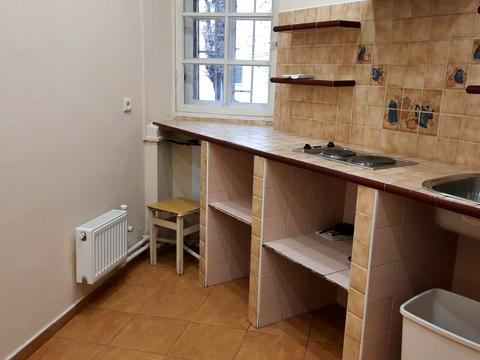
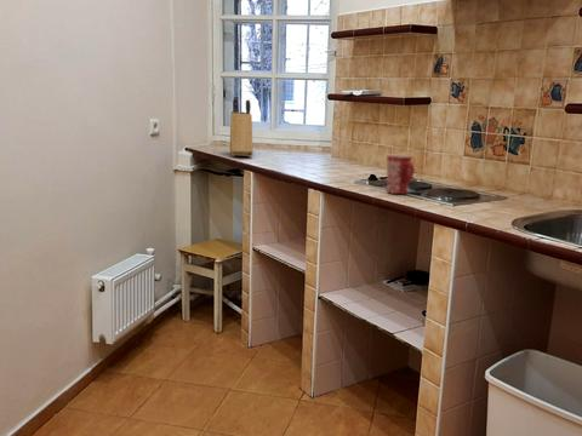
+ mug (400, 174)
+ knife block (240, 125)
